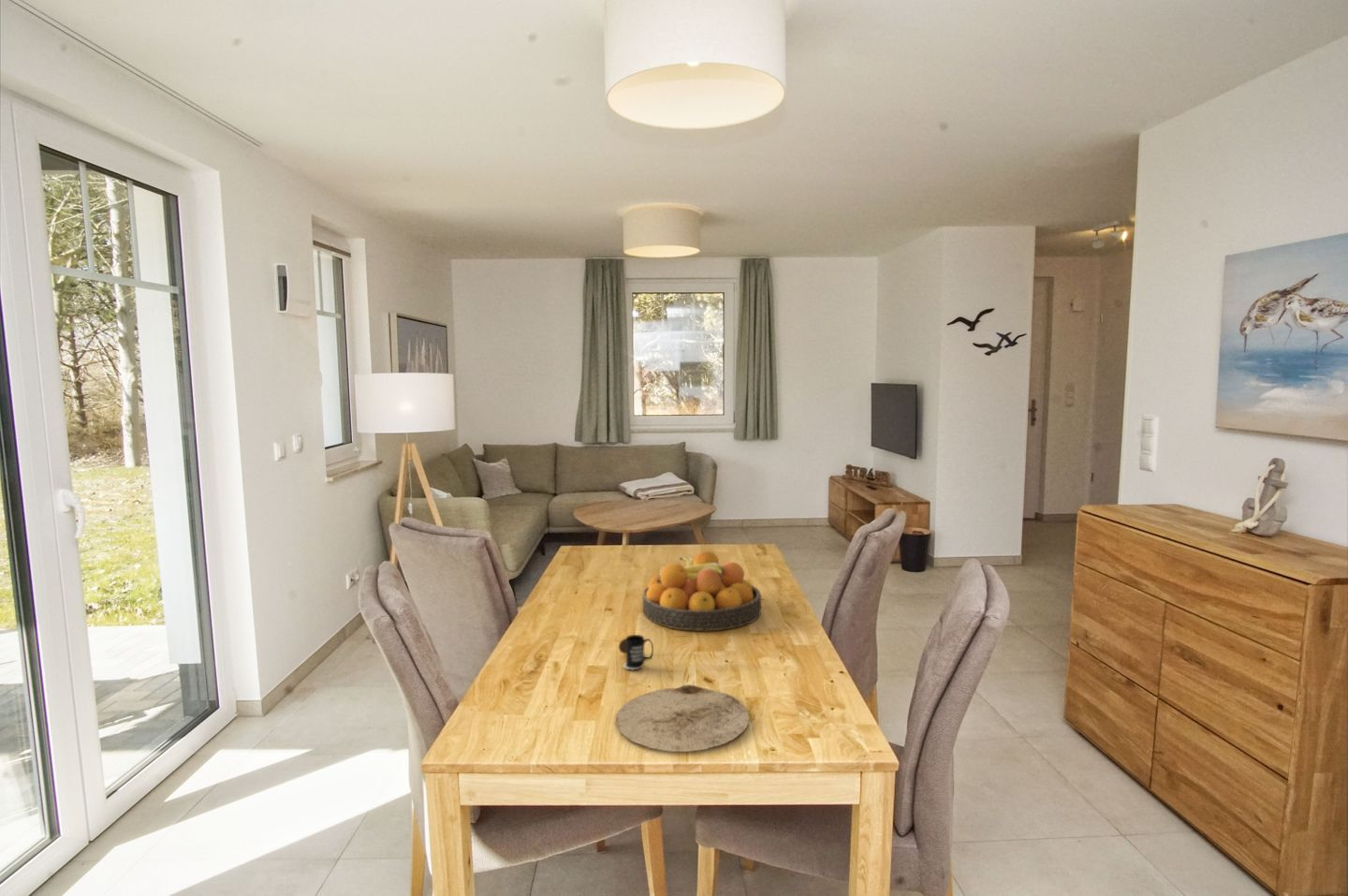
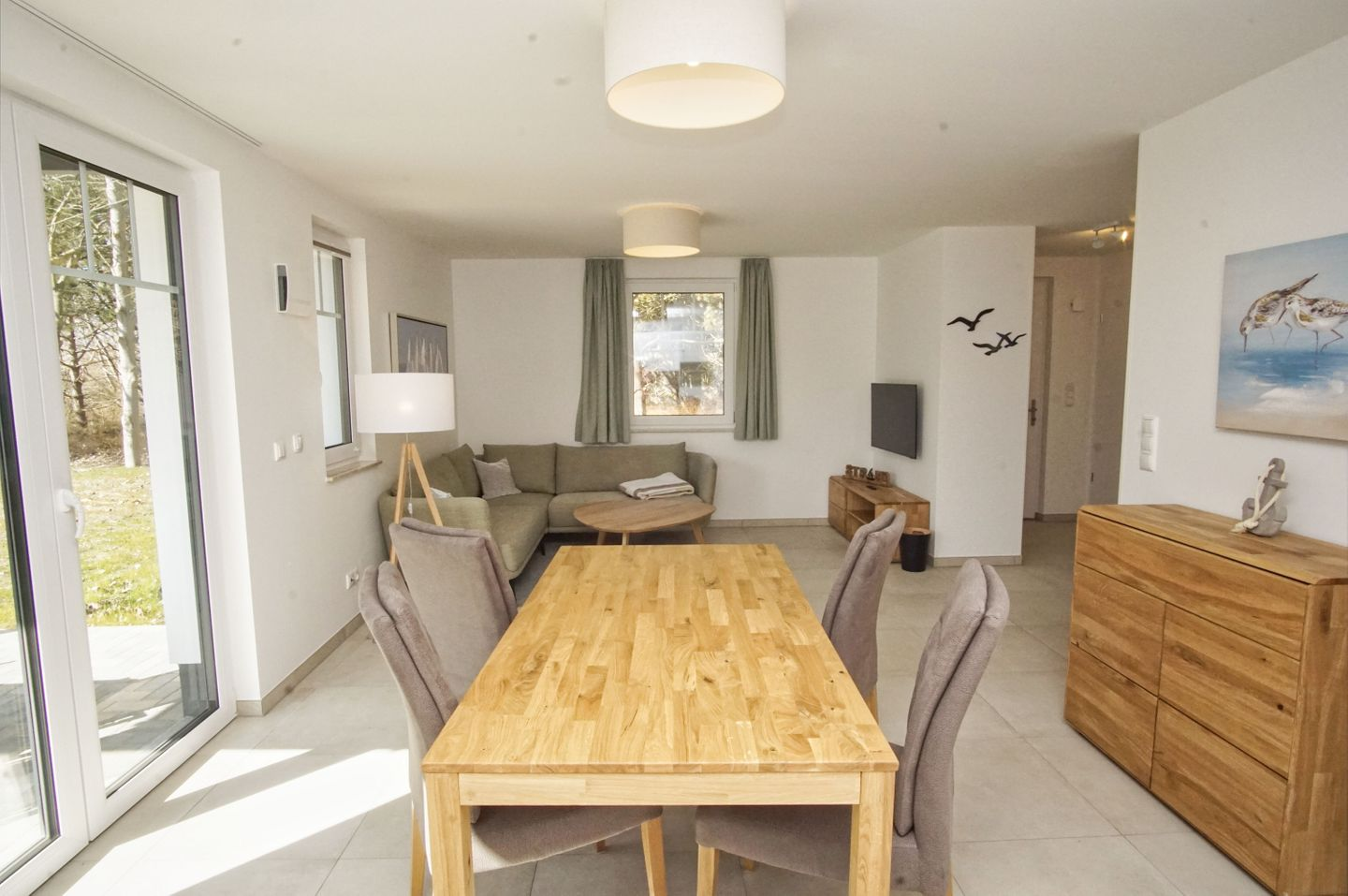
- mug (636, 646)
- fruit bowl (701, 584)
- plate (681, 713)
